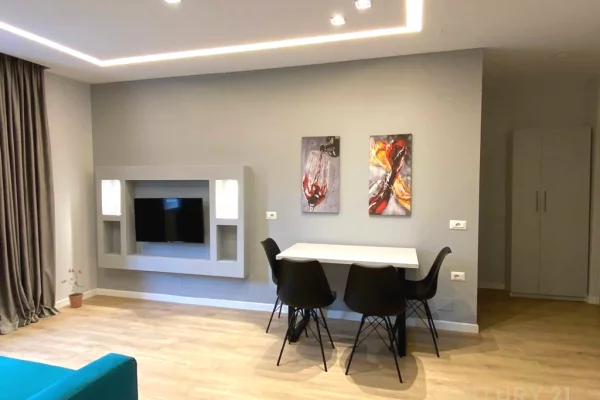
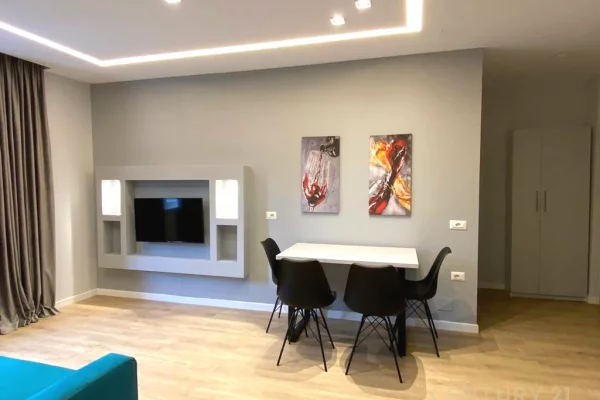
- potted plant (73, 287)
